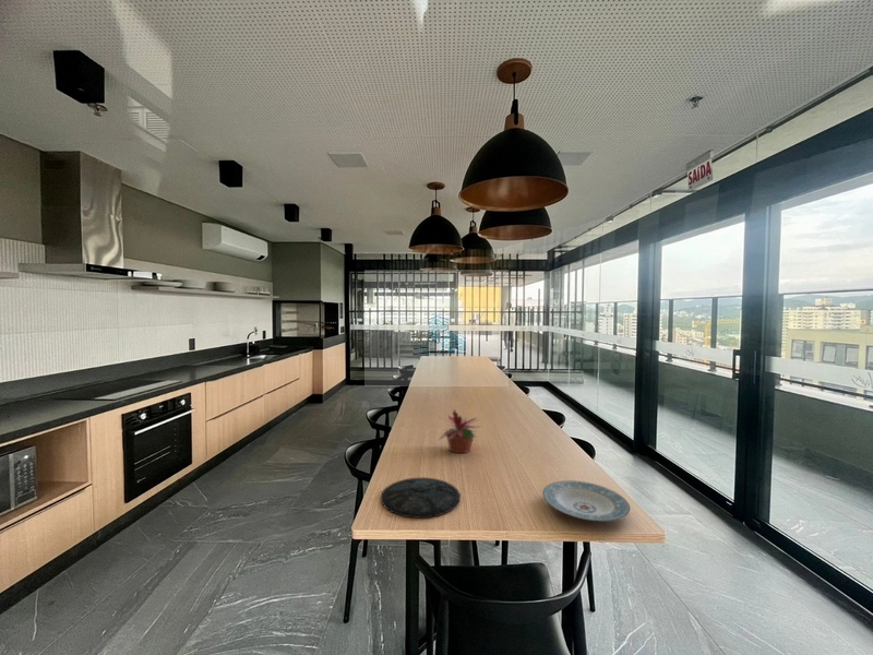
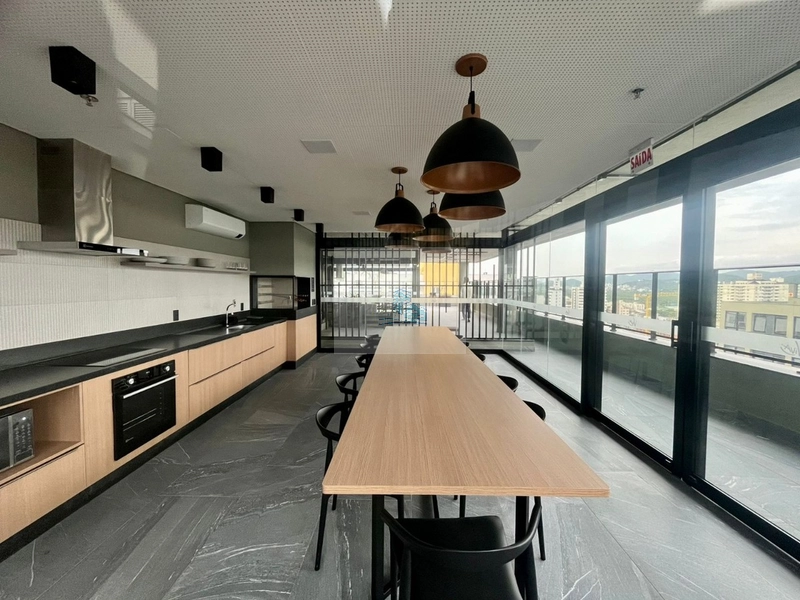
- potted plant (459, 428)
- plate (584, 503)
- plate (420, 491)
